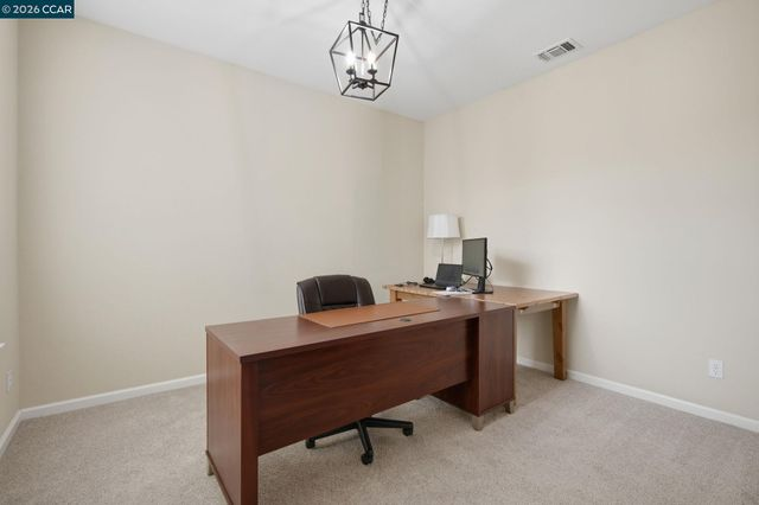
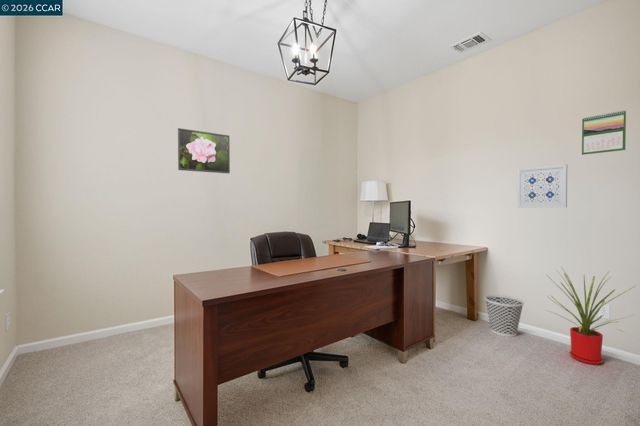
+ wall art (541, 187)
+ wastebasket (503, 315)
+ calendar (603, 132)
+ house plant (586, 314)
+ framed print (205, 151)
